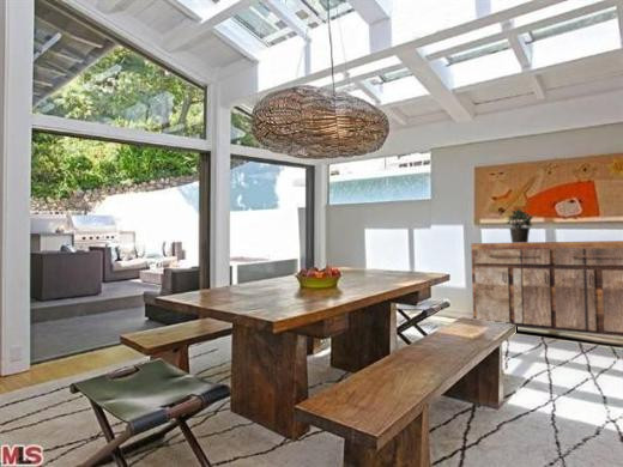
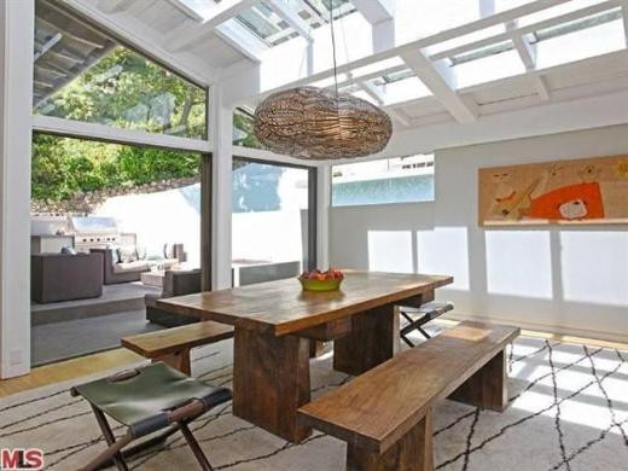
- potted plant (520, 225)
- sideboard (556, 287)
